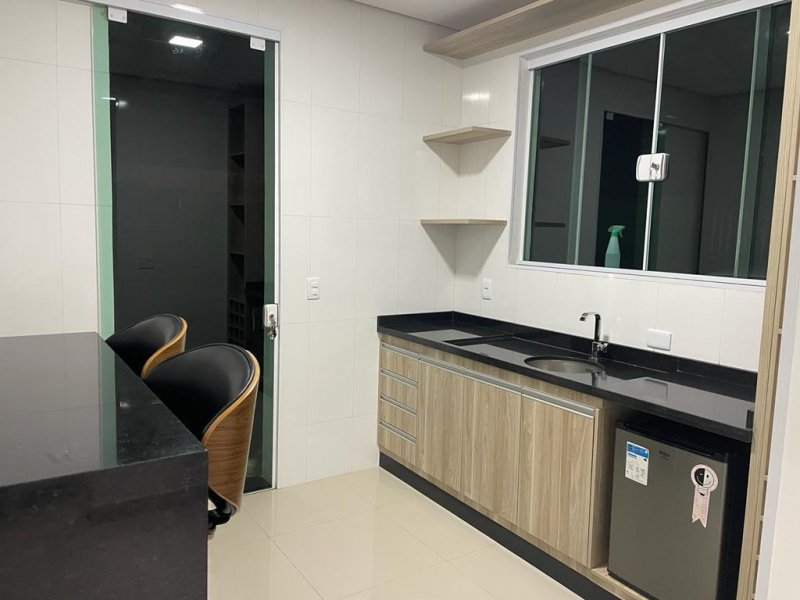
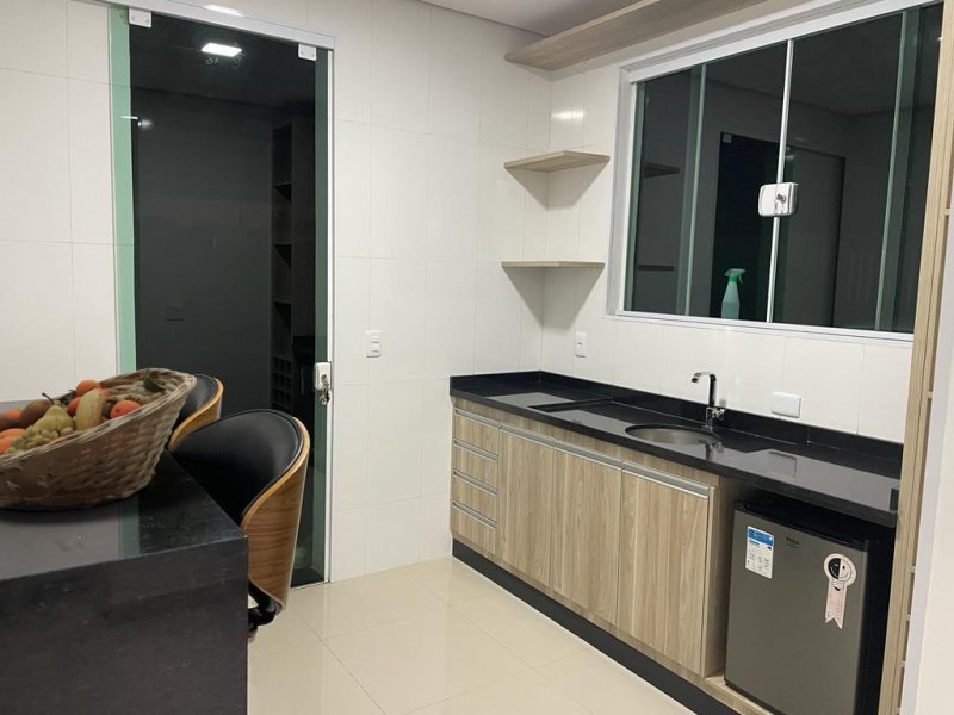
+ fruit basket (83, 430)
